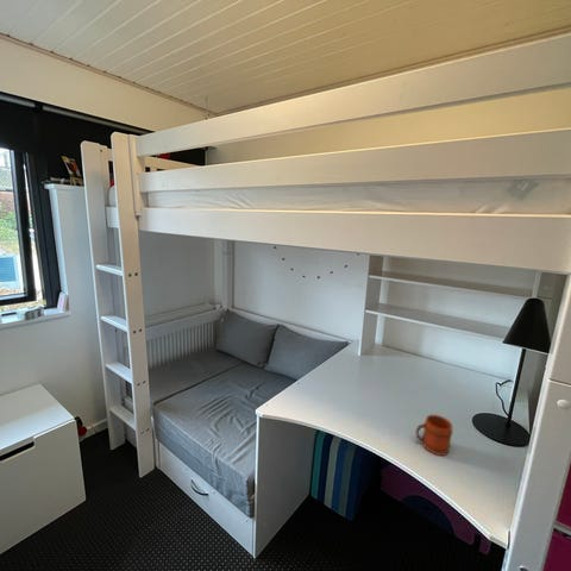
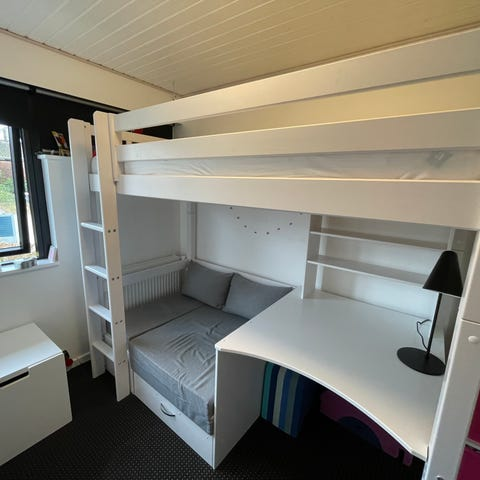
- mug (433, 433)
